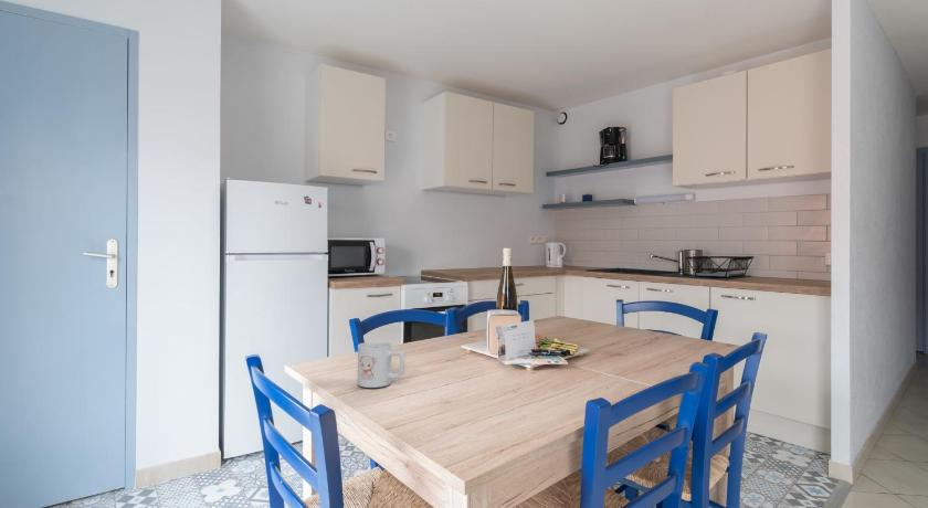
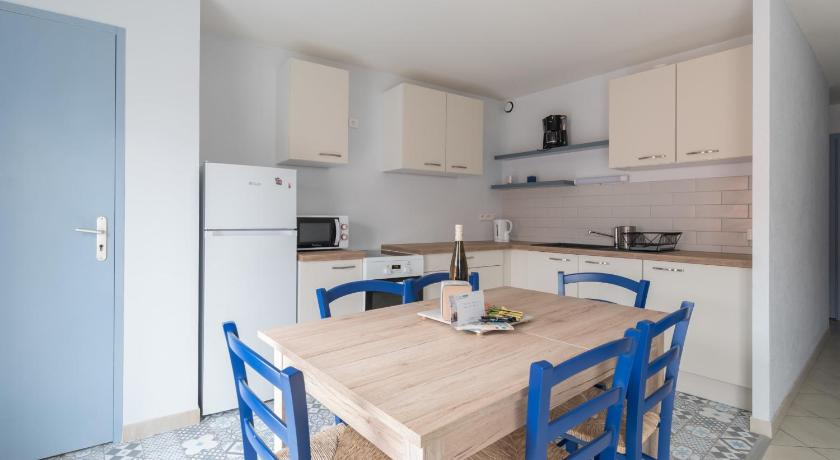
- mug (381, 364)
